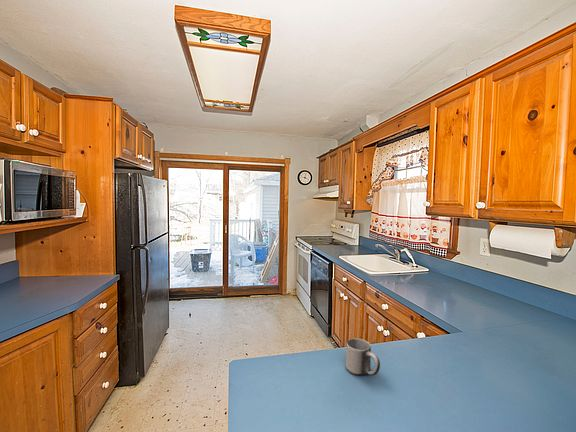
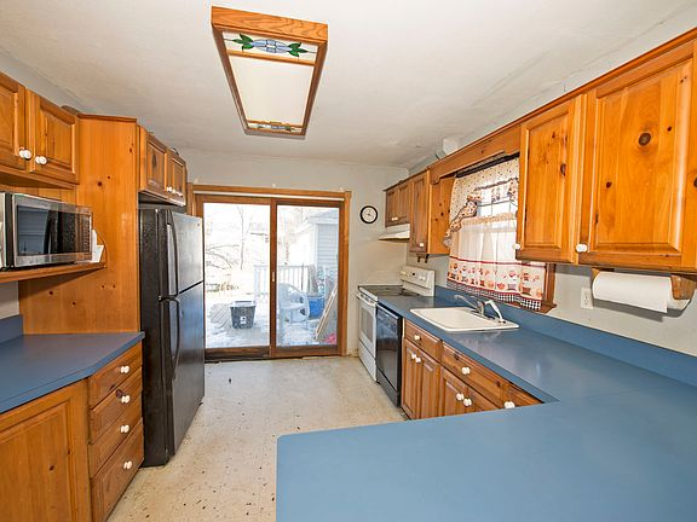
- mug (362, 359)
